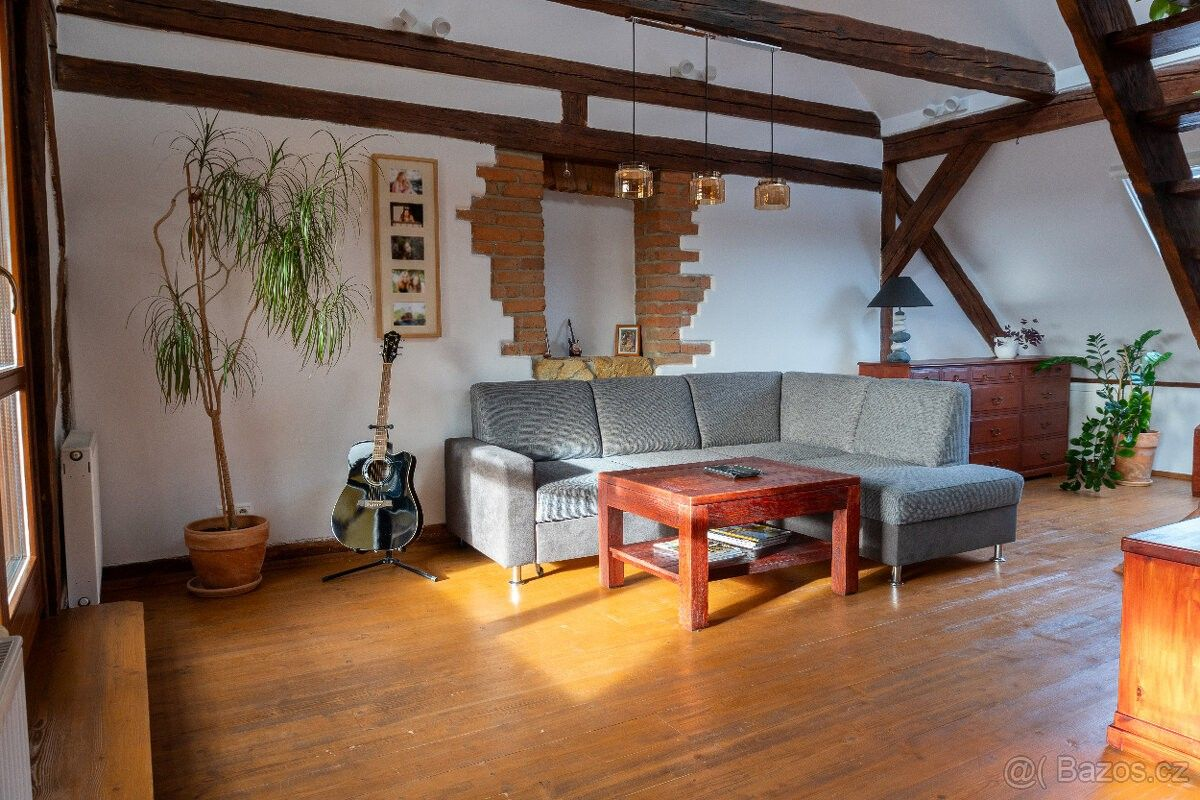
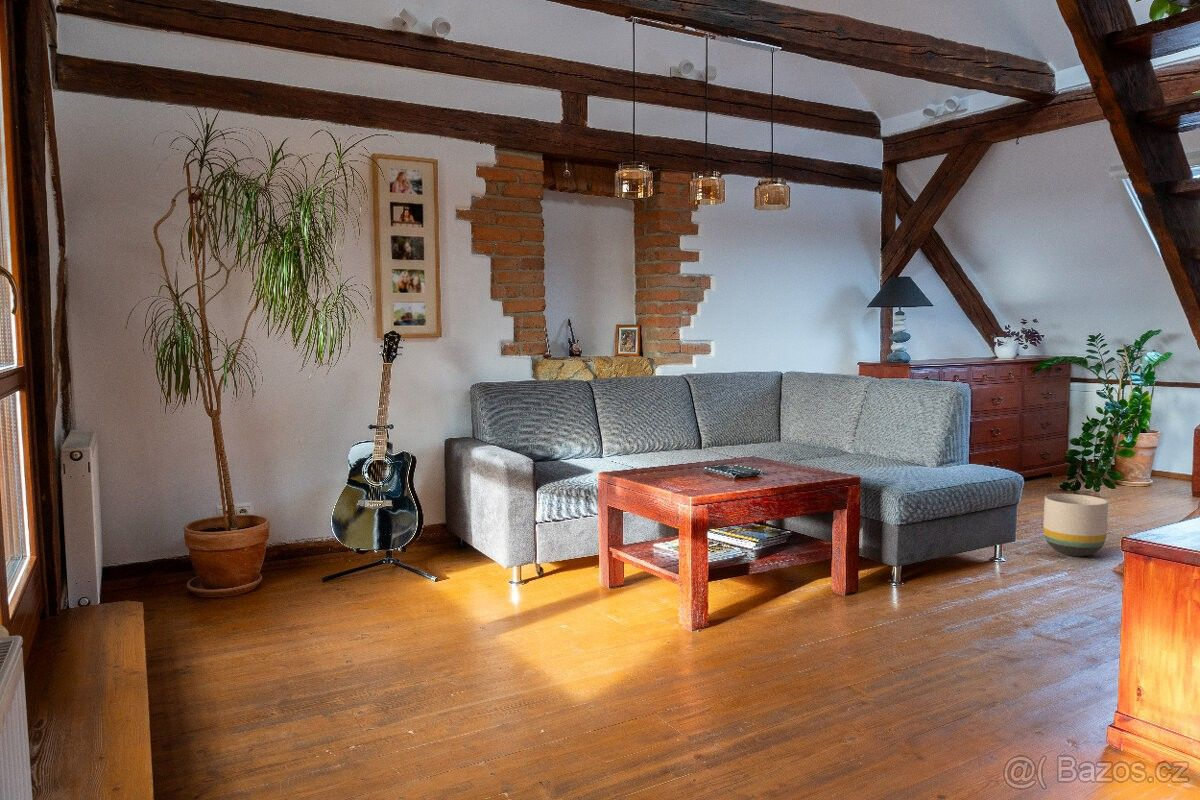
+ planter (1074, 526)
